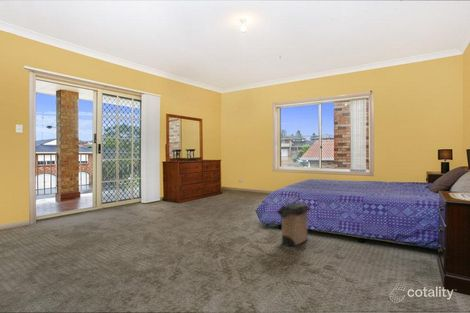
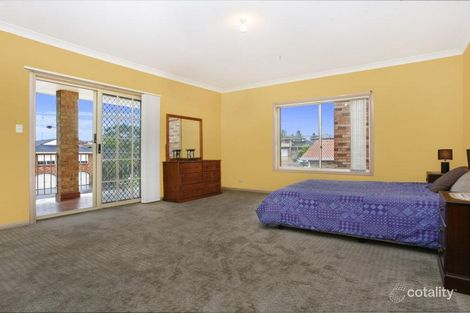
- laundry hamper (294, 217)
